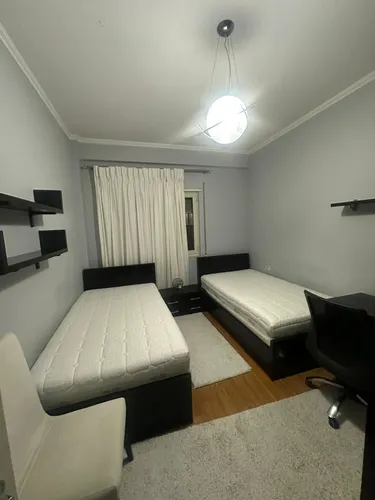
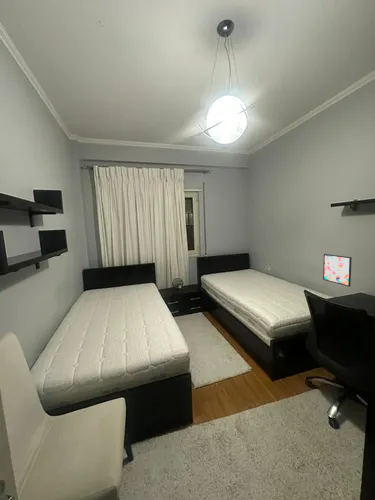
+ wall art (336, 269)
